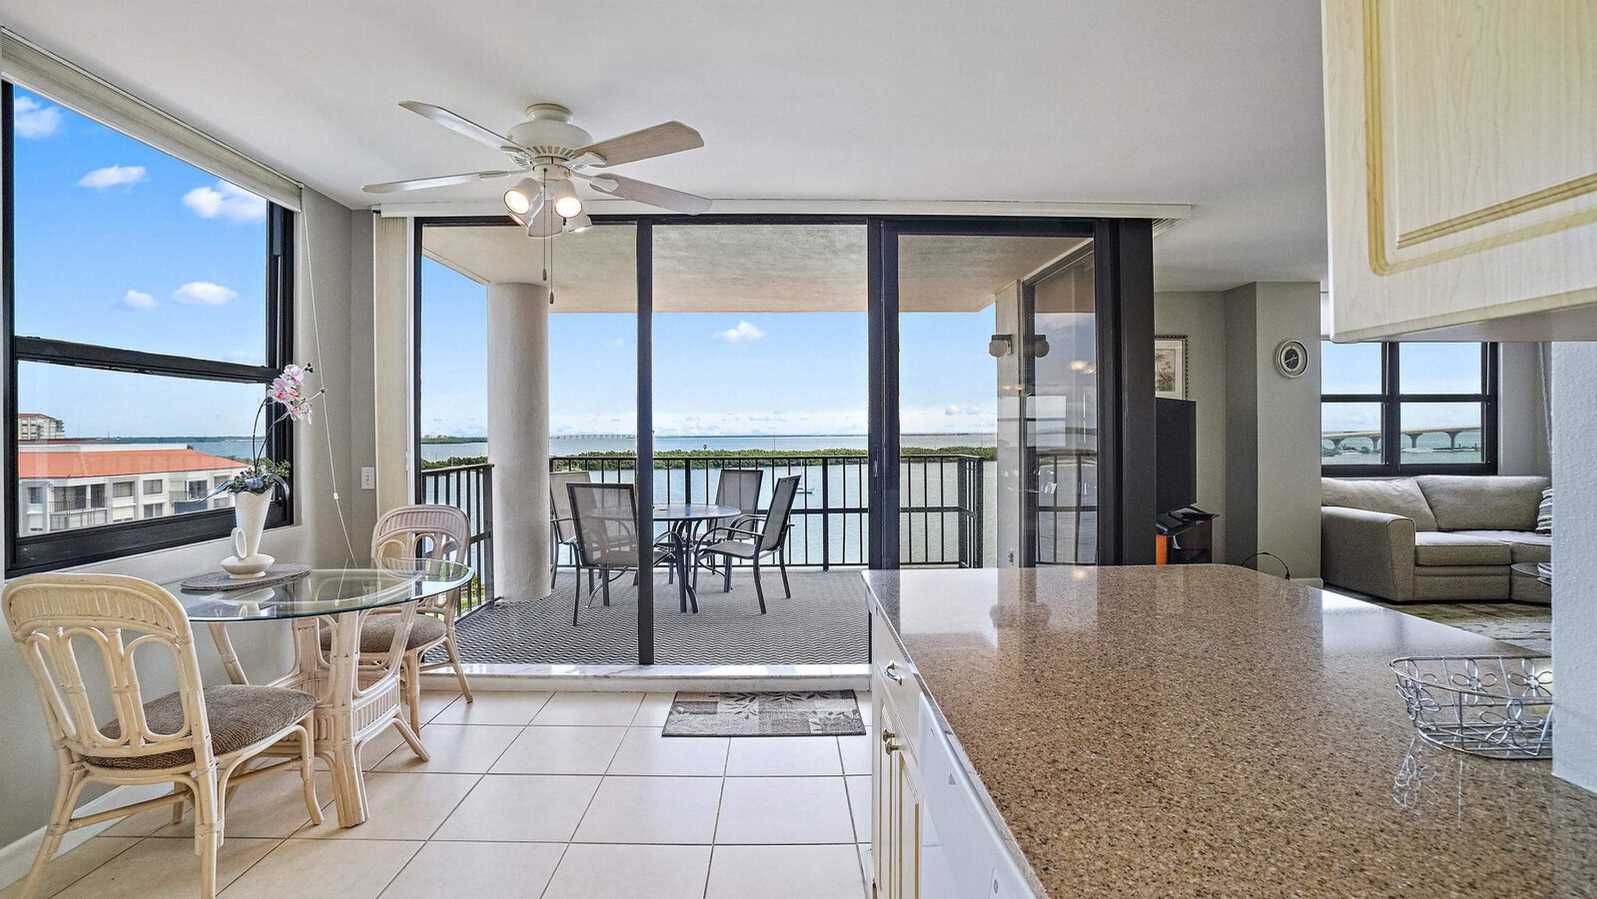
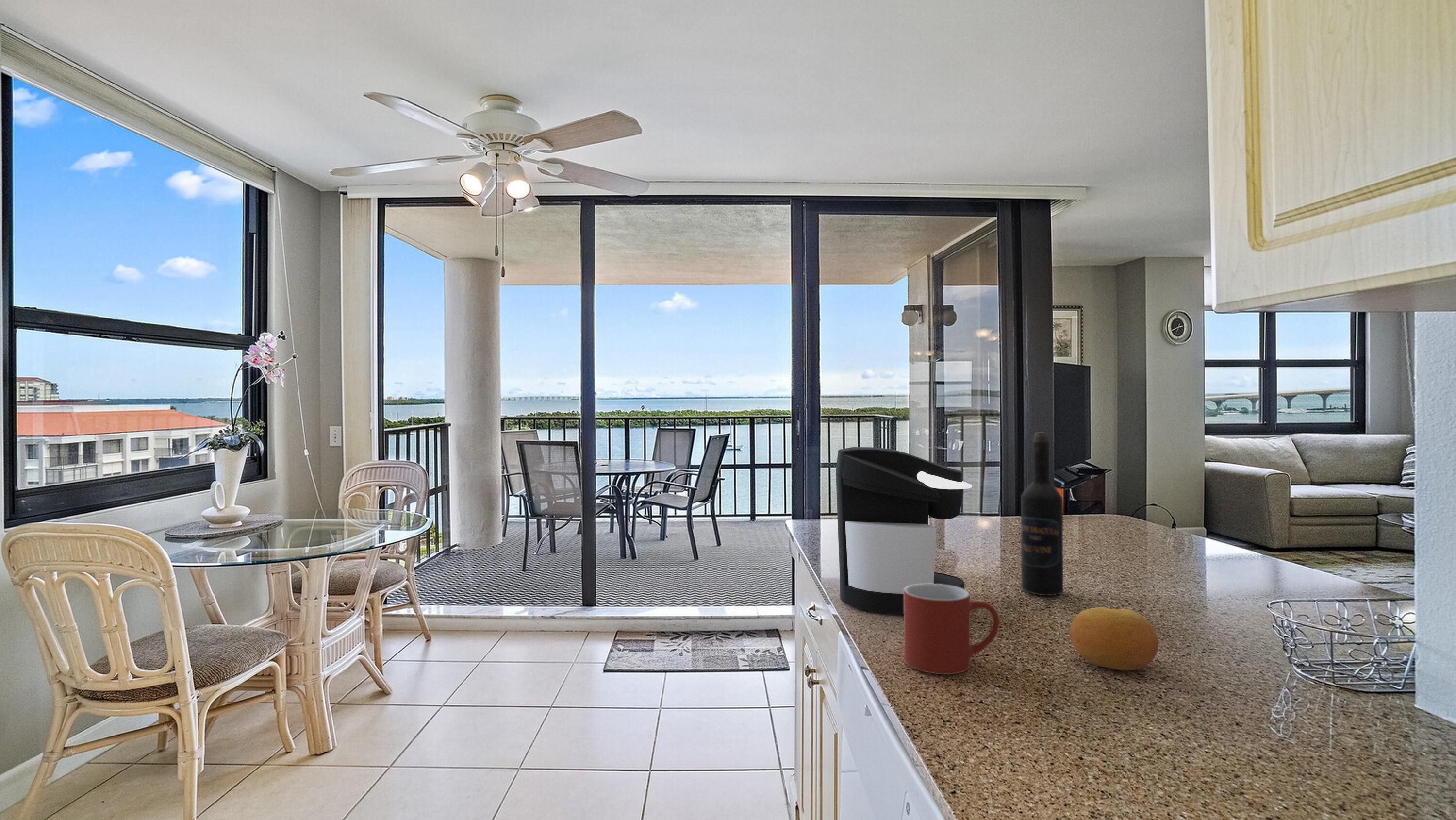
+ wine bottle (1042, 512)
+ mug (950, 627)
+ fruit (1113, 635)
+ coffee maker (903, 523)
